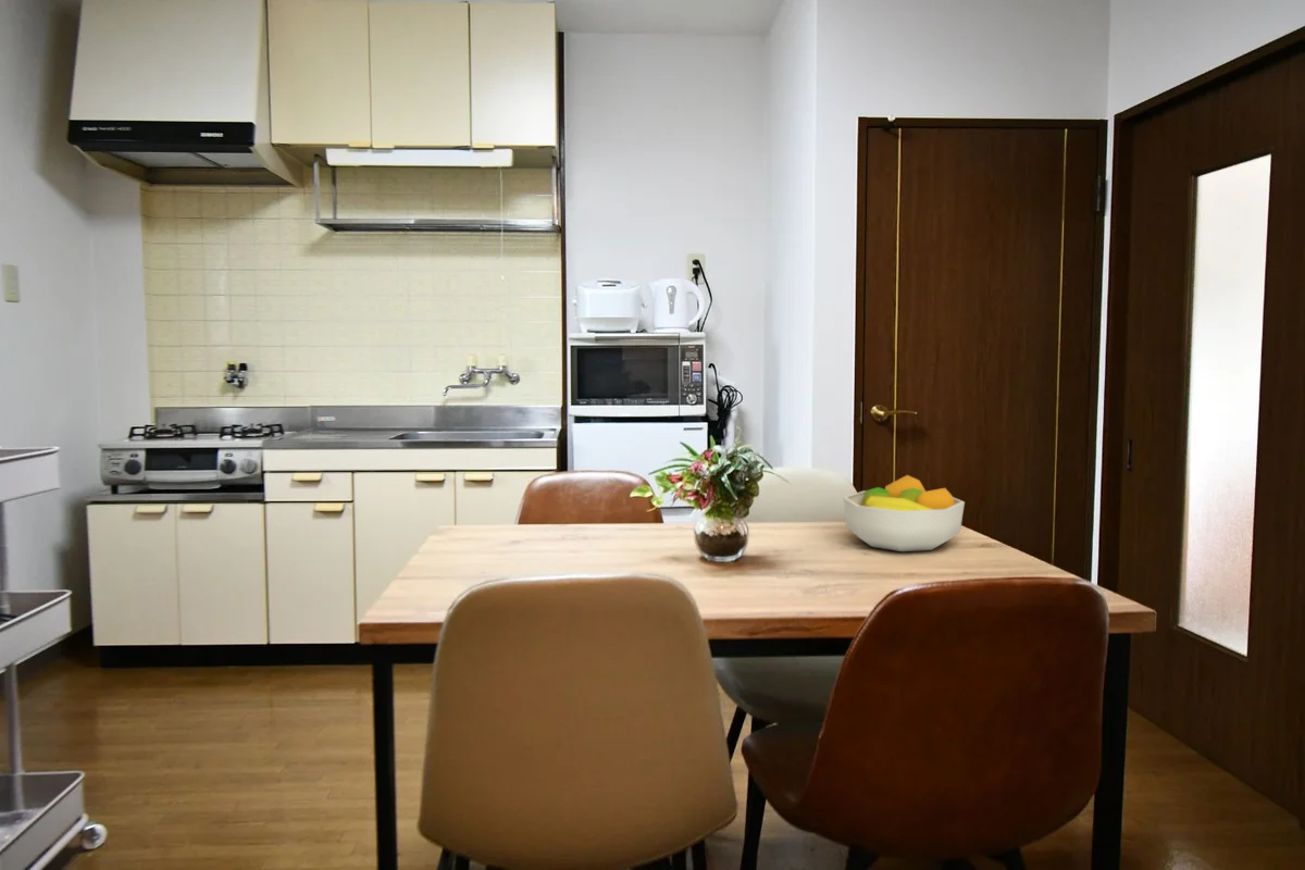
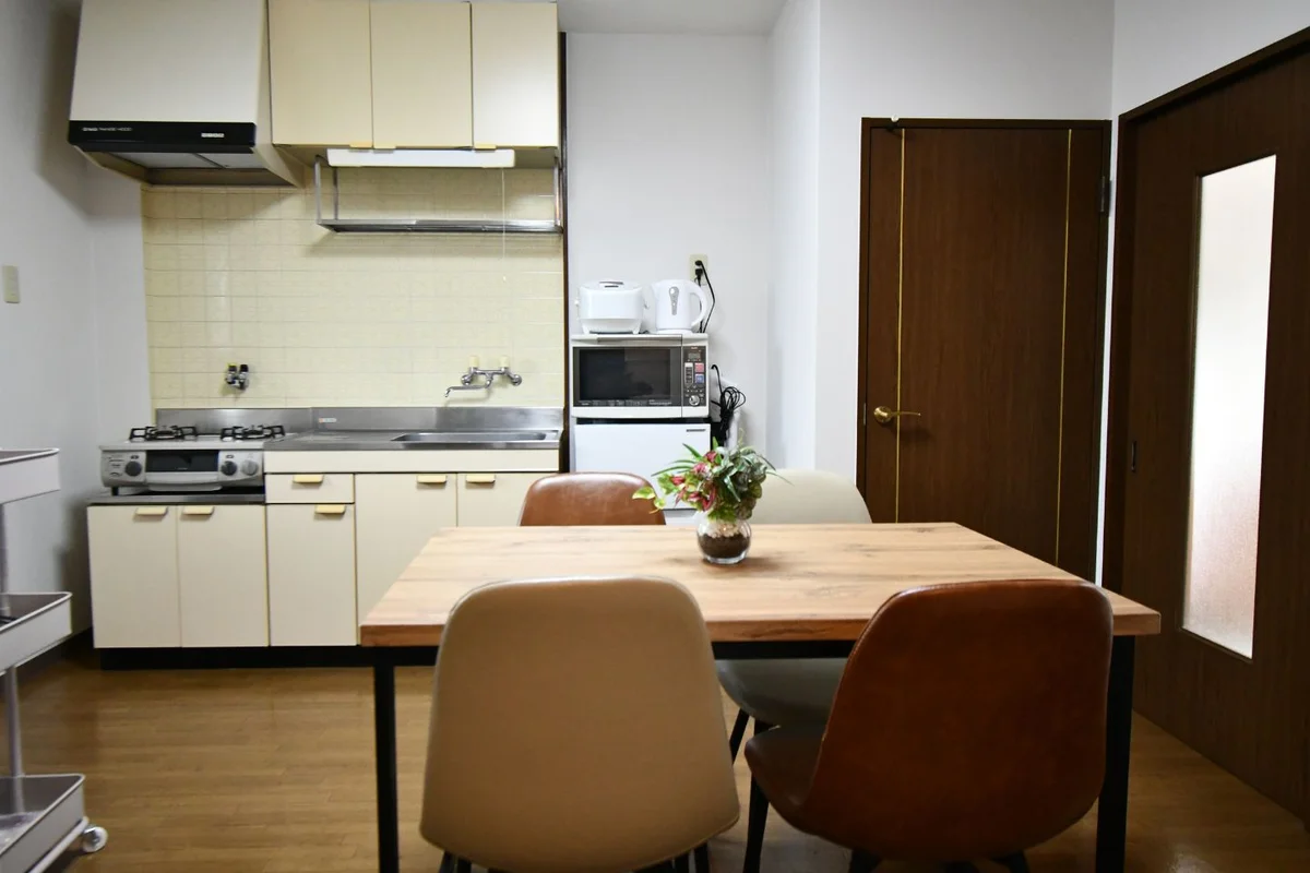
- fruit bowl (903, 510)
